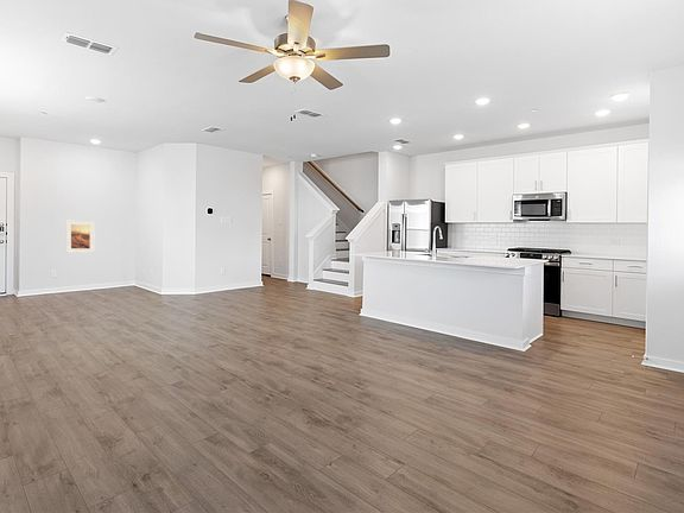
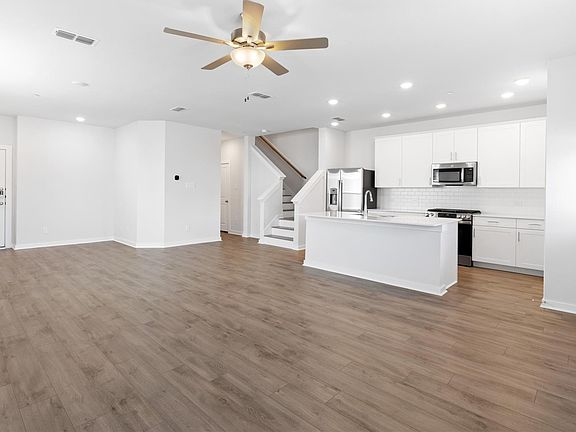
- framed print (80, 236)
